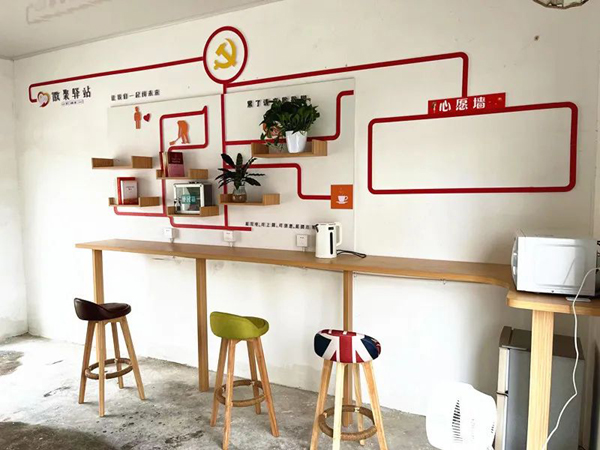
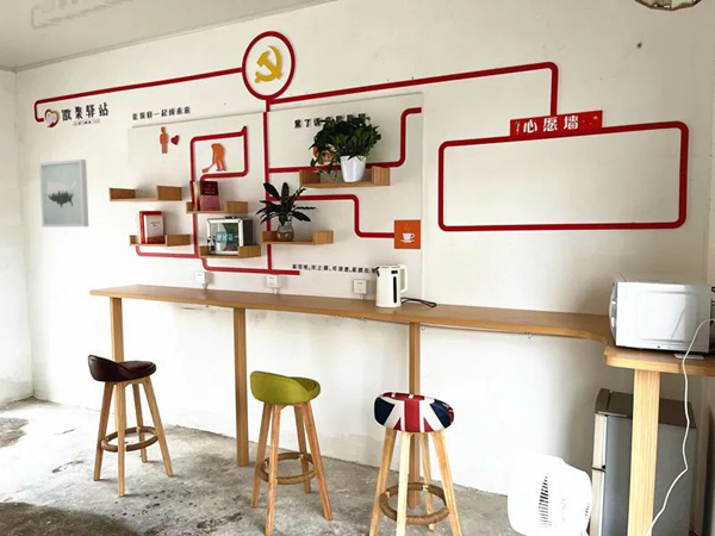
+ wall art (63, 194)
